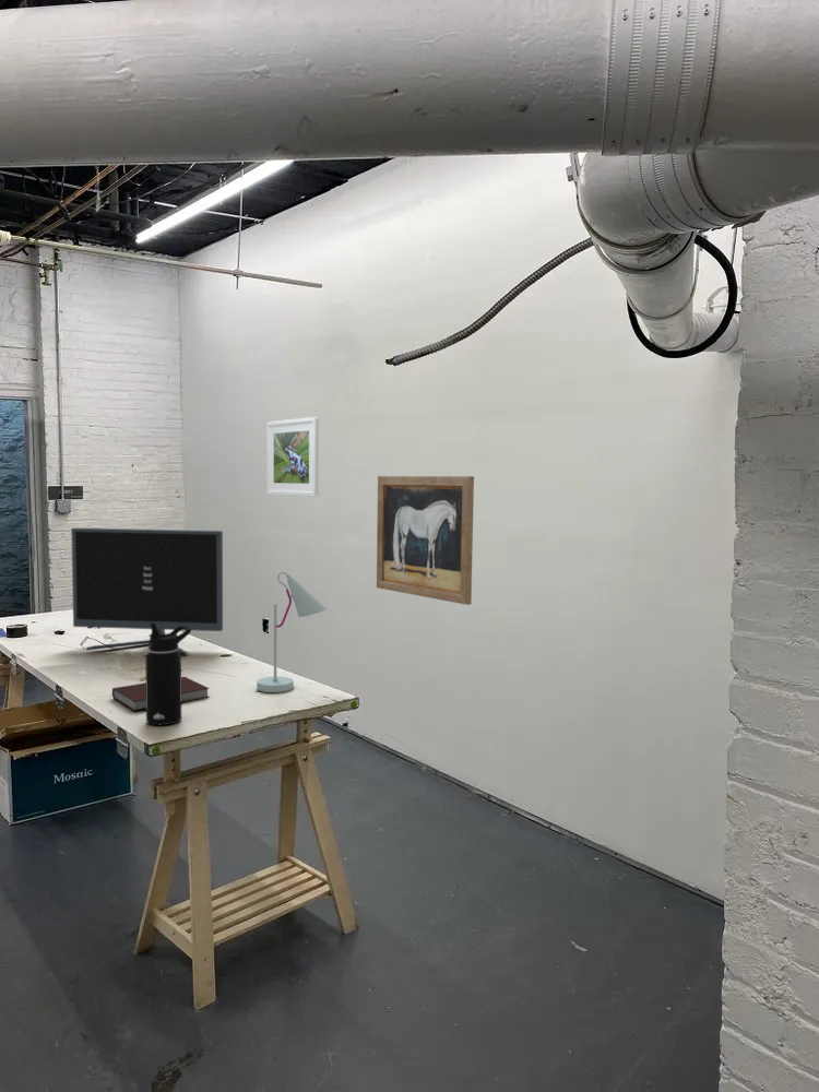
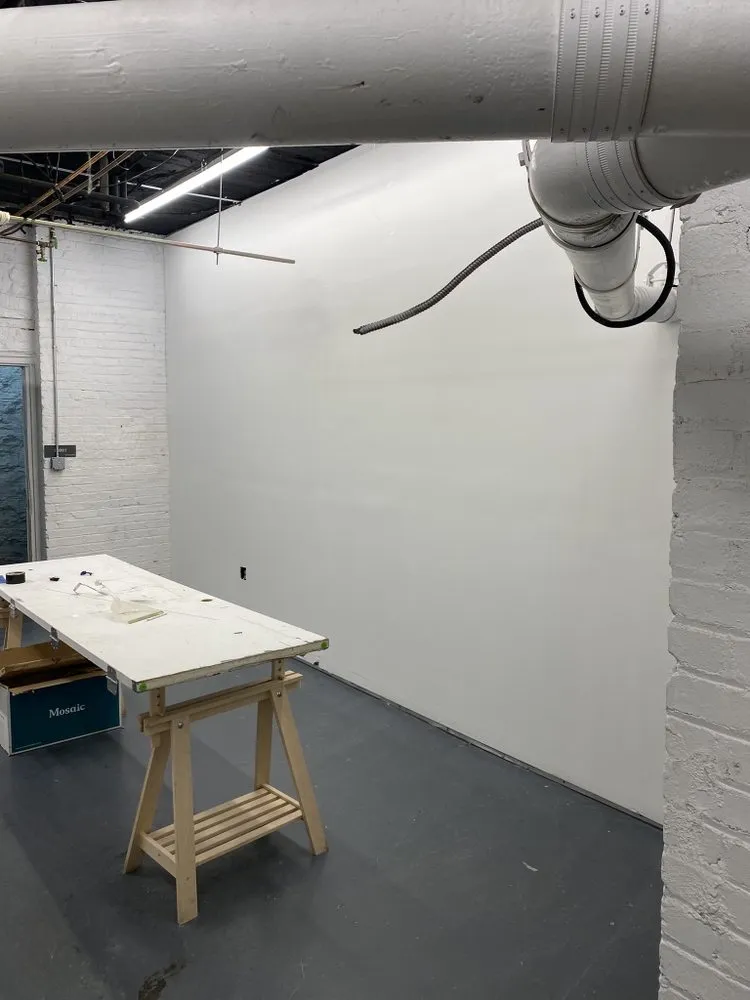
- desk lamp (282, 625)
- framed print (292, 458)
- notebook (145, 692)
- water bottle (168, 669)
- wall art (420, 536)
- monitor (150, 589)
